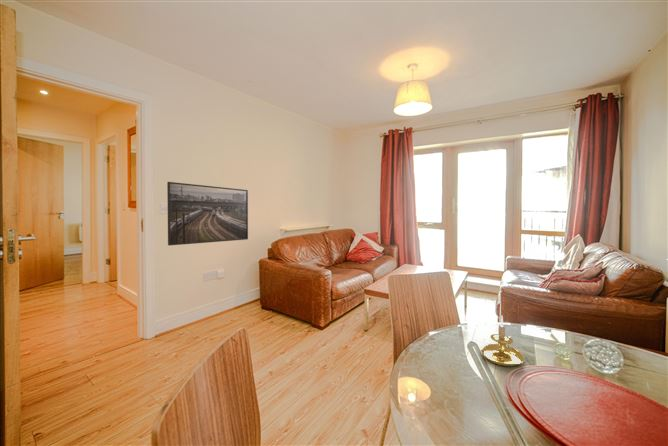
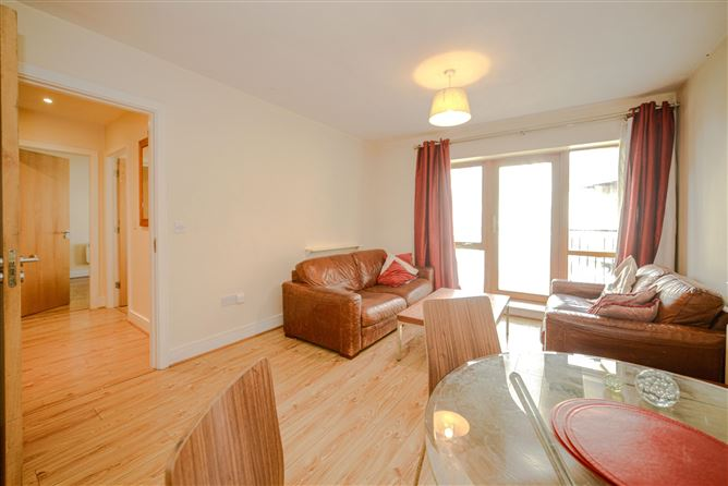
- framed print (212, 214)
- candle holder (502, 335)
